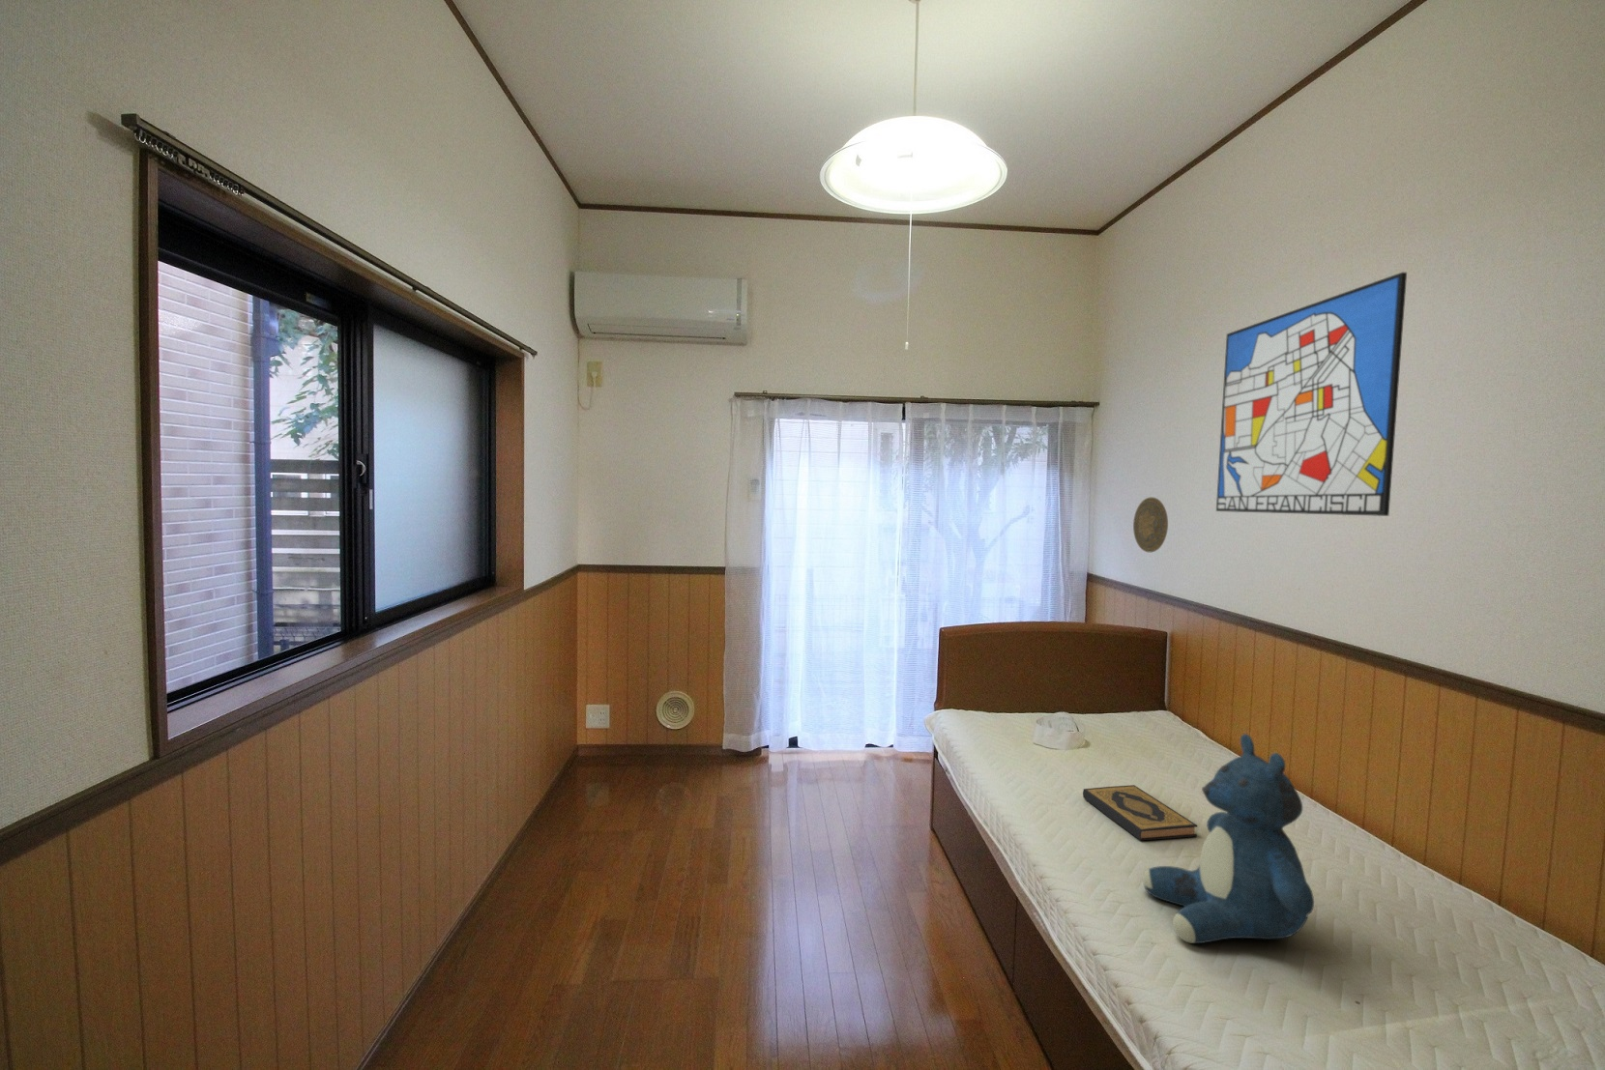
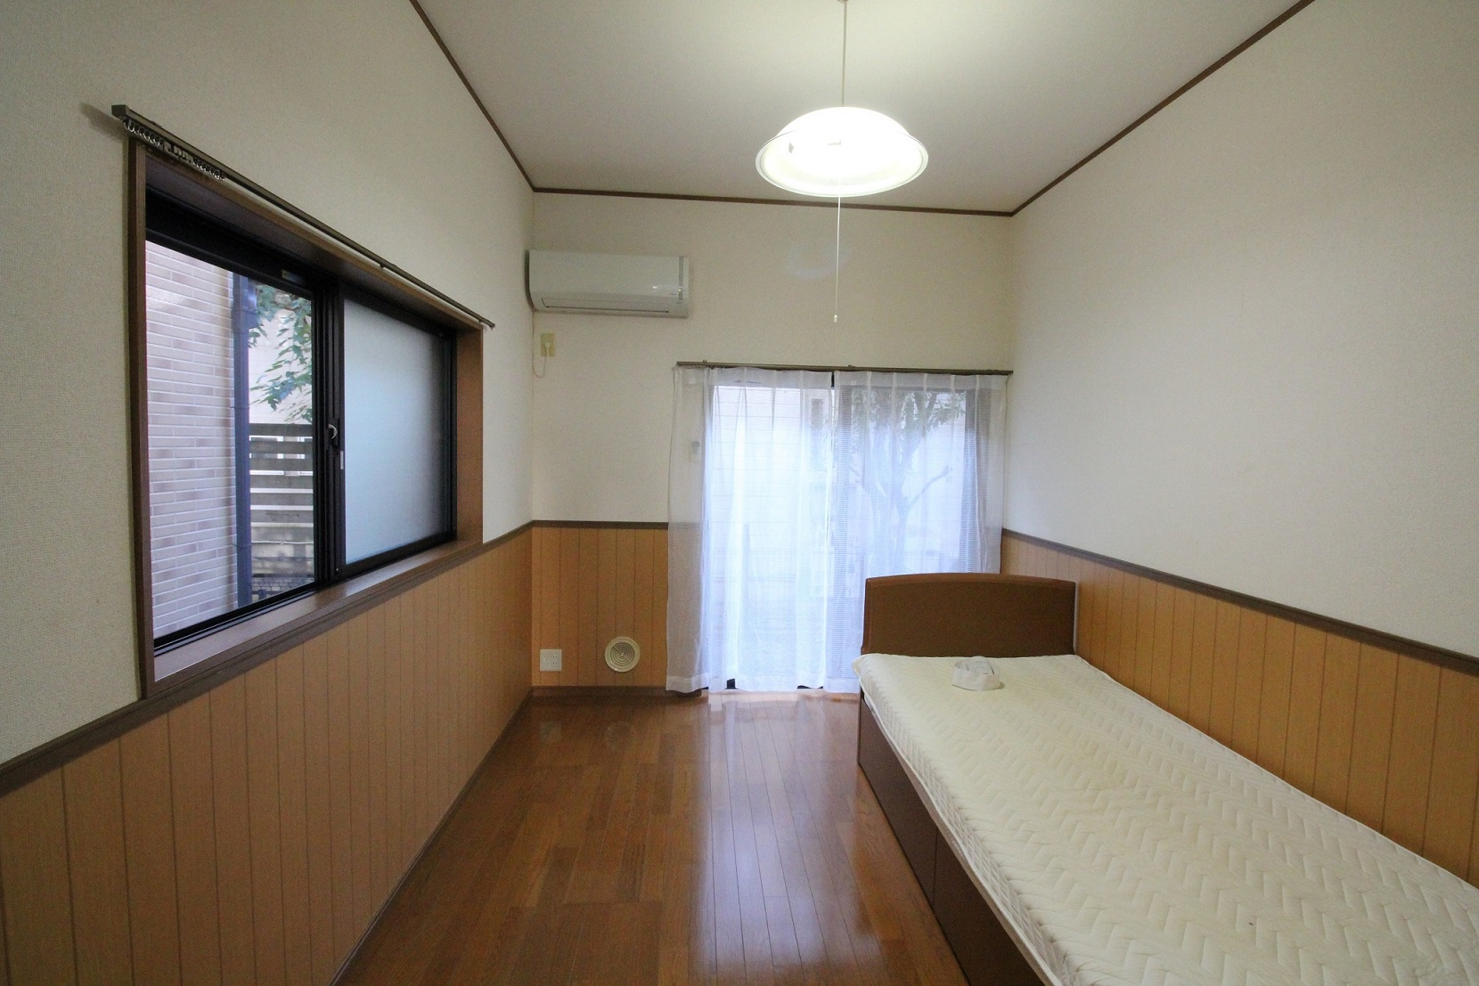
- decorative plate (1148, 524)
- wall art (1295, 411)
- teddy bear (1226, 834)
- hardback book (1136, 811)
